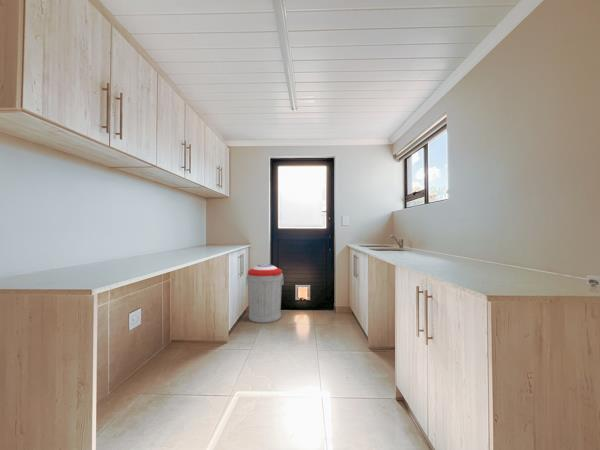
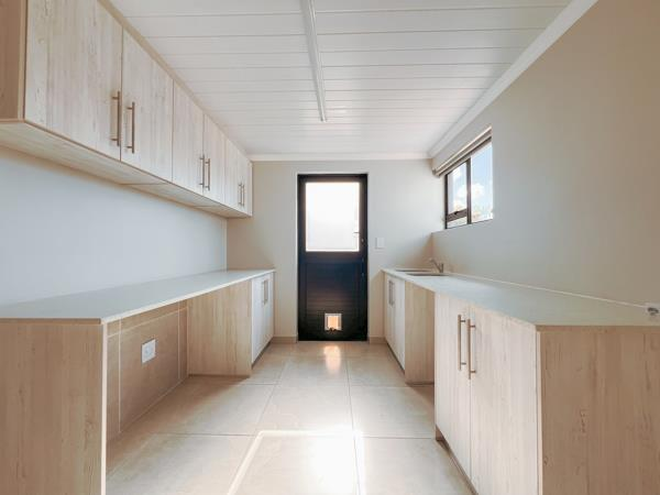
- trash can (264, 291)
